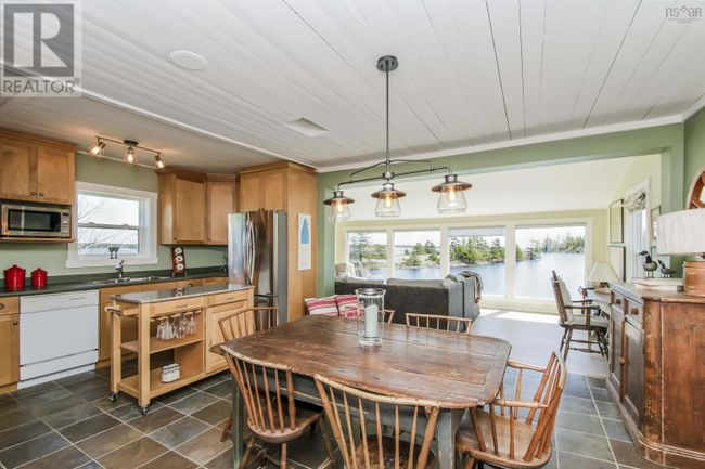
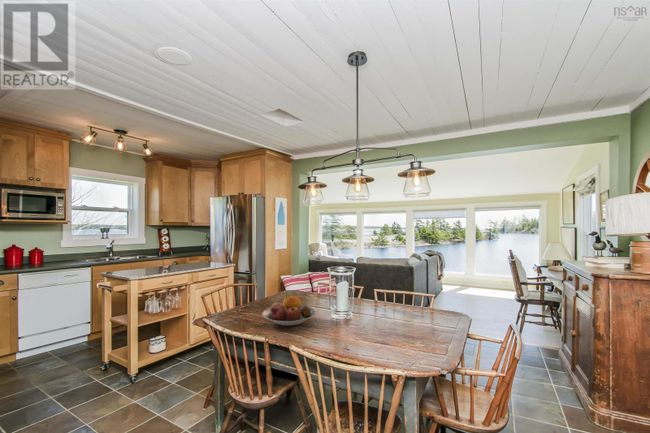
+ fruit bowl (289, 309)
